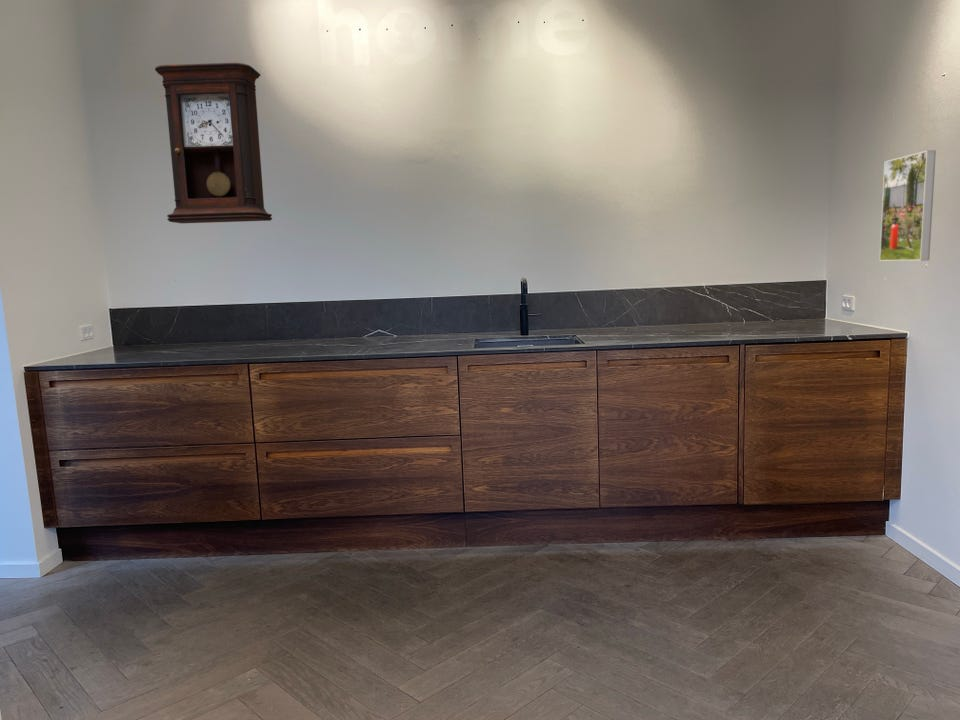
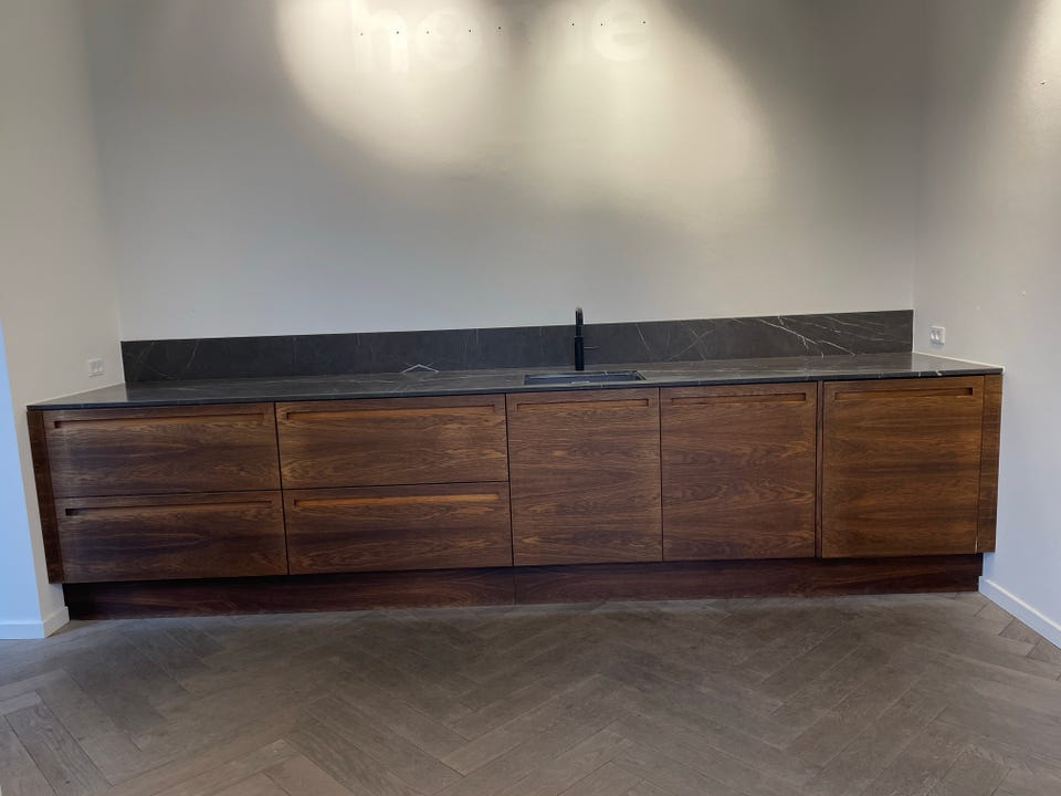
- pendulum clock (212, 146)
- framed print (905, 208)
